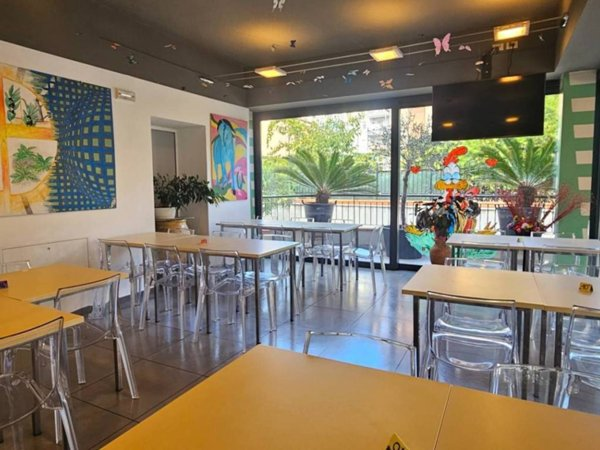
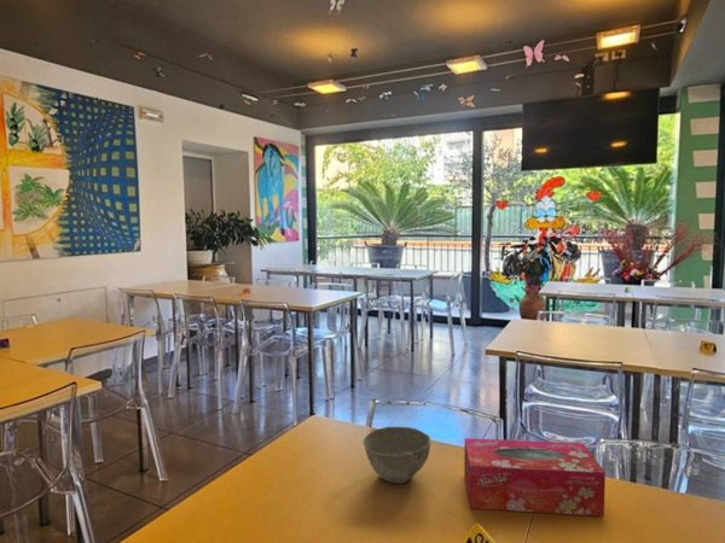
+ tissue box (528, 474)
+ bowl (396, 456)
